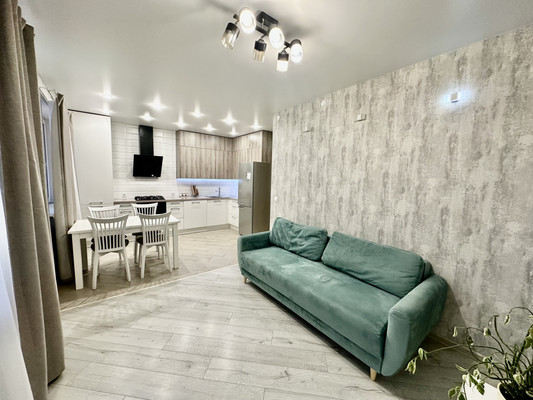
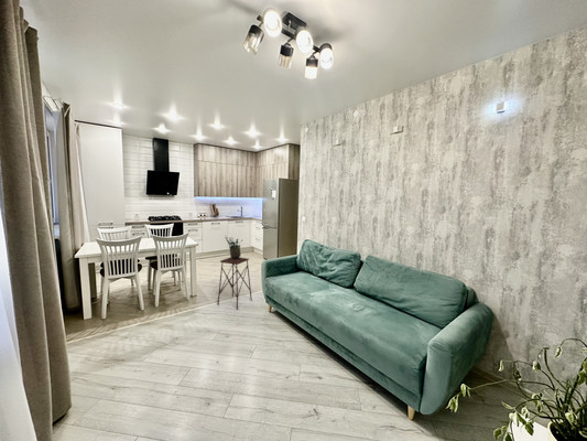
+ potted plant (233, 246)
+ side table (236, 281)
